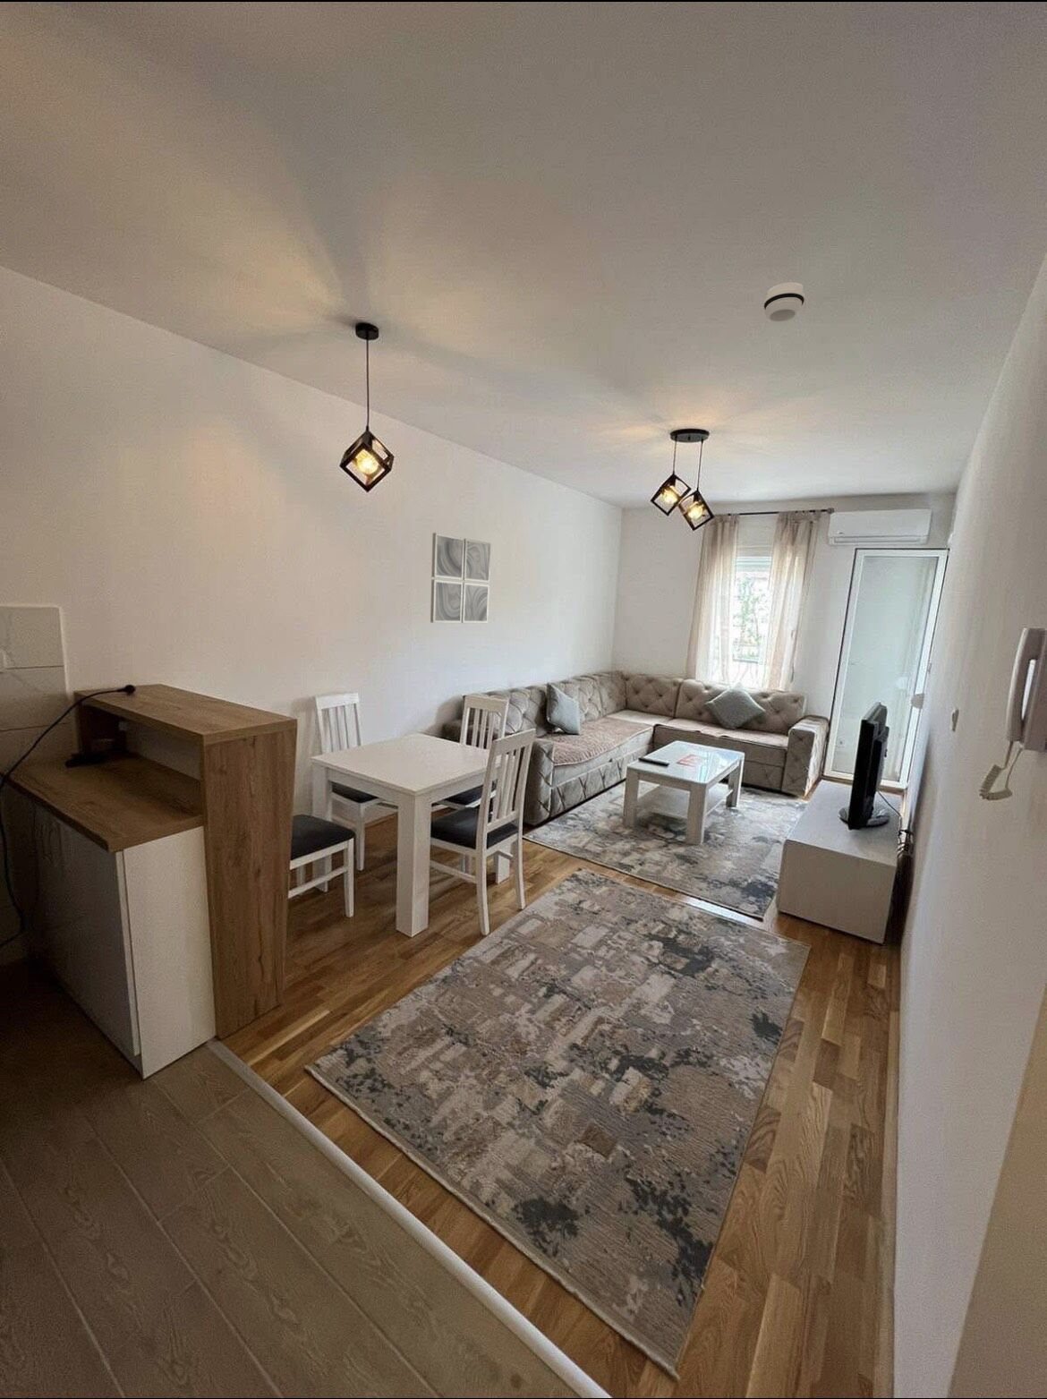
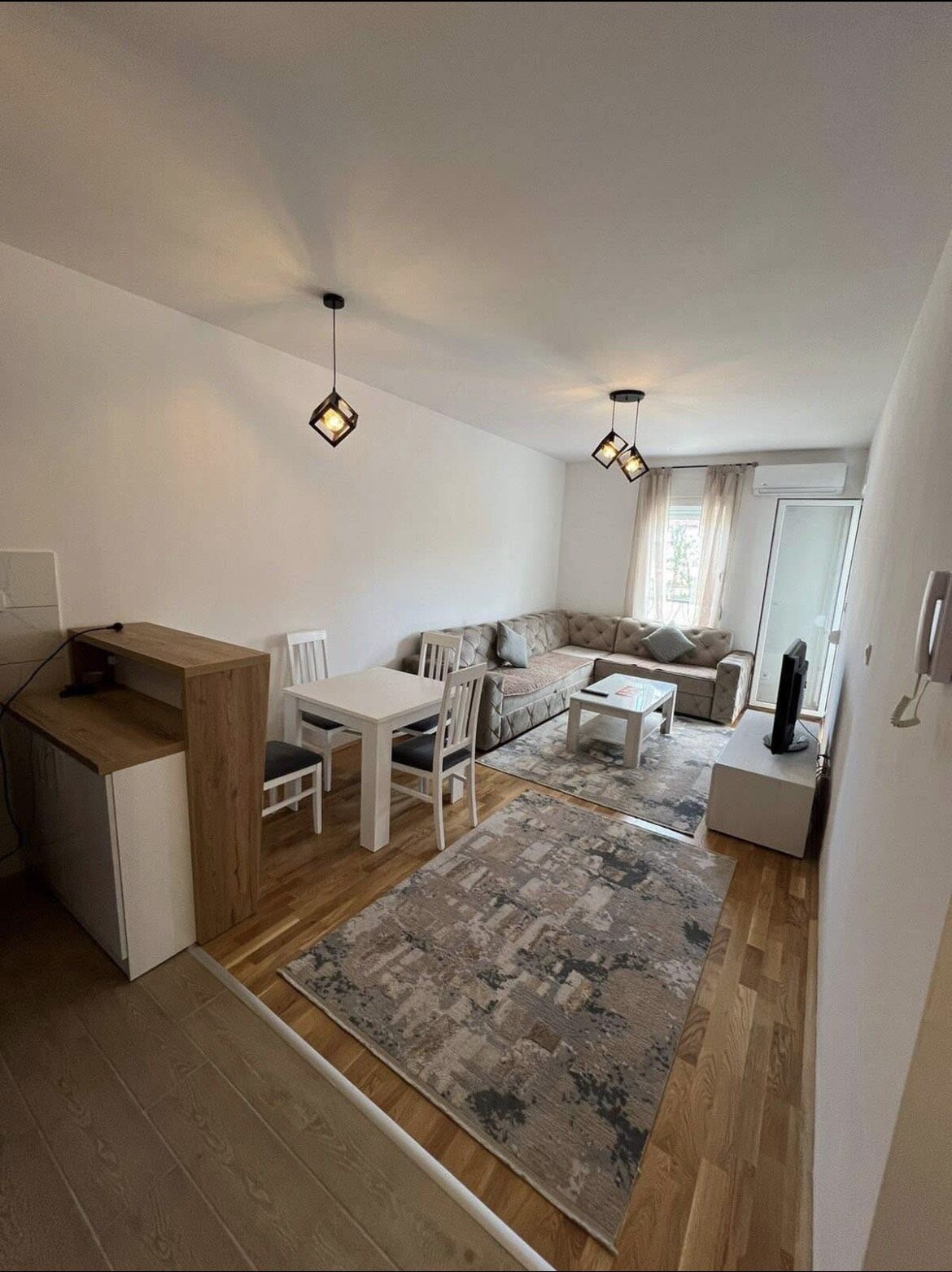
- smoke detector (783, 302)
- wall art (461, 582)
